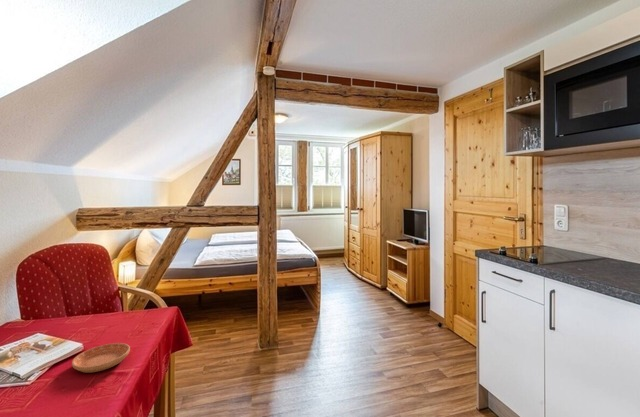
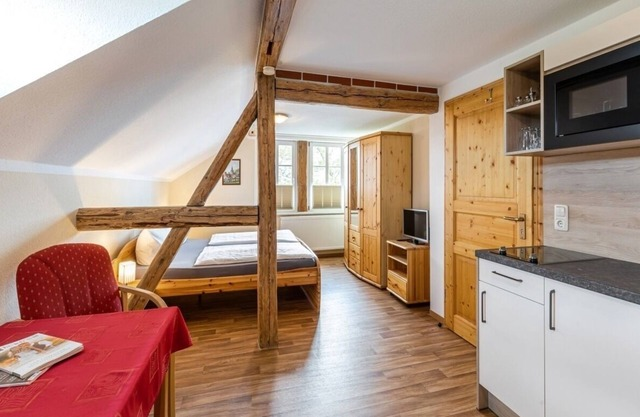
- saucer (102, 358)
